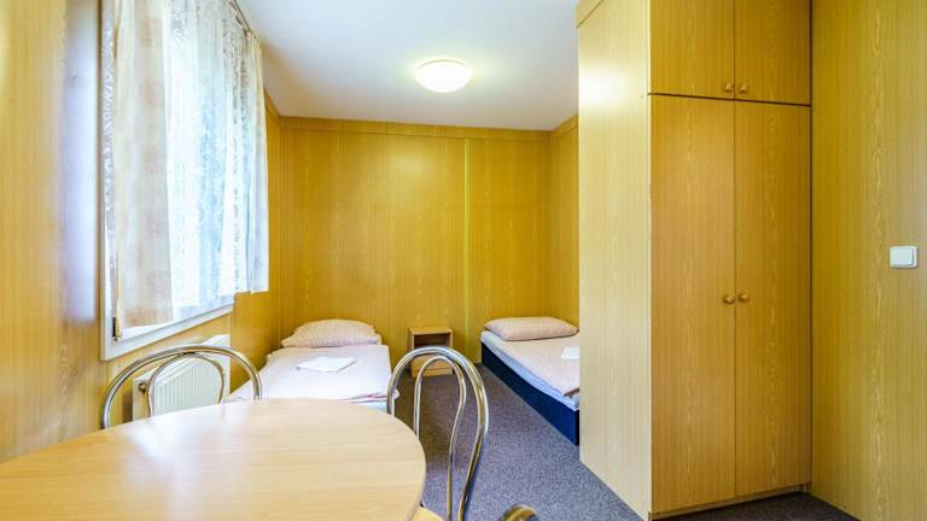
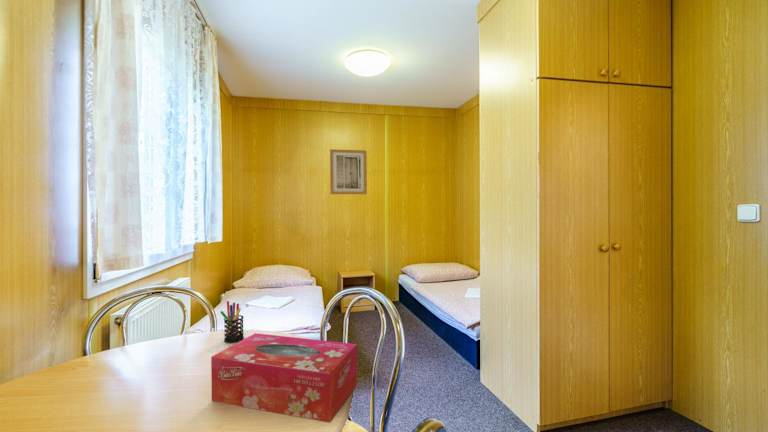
+ tissue box (287, 371)
+ wall art (348, 172)
+ pen holder (231, 321)
